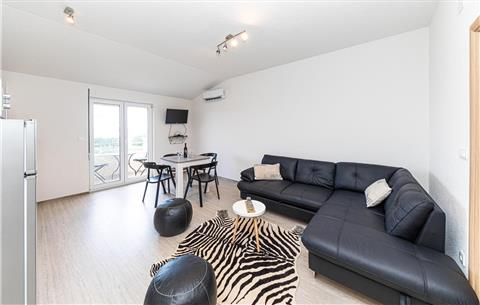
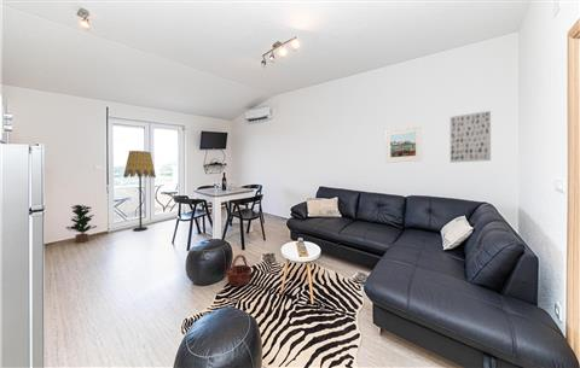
+ potted plant (80, 222)
+ wall art (469, 138)
+ floor lamp (140, 191)
+ basket (238, 268)
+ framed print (402, 145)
